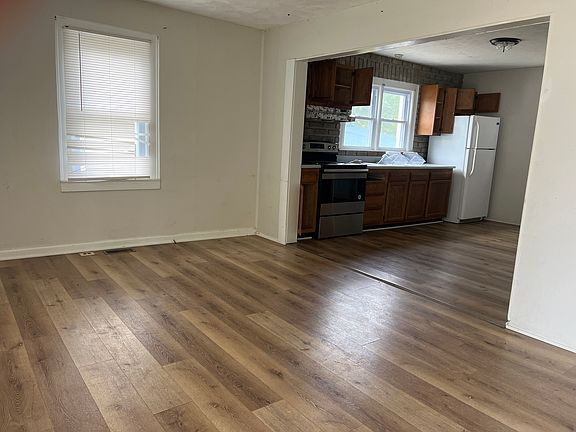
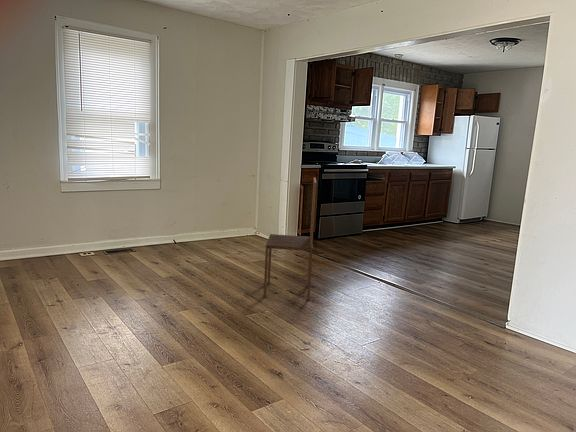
+ dining chair (290, 236)
